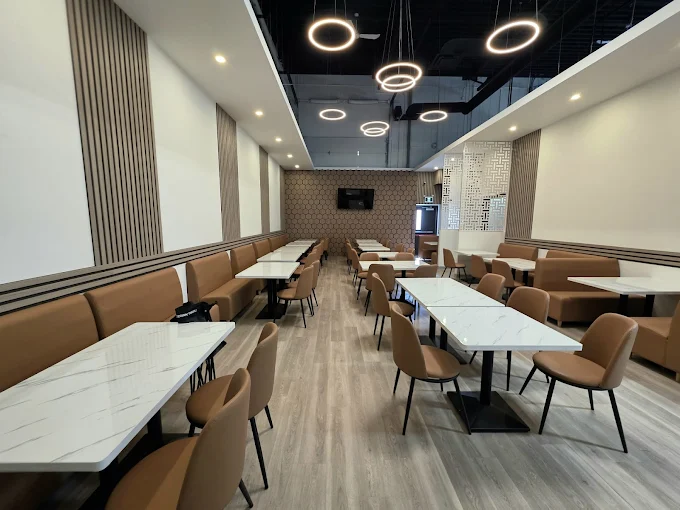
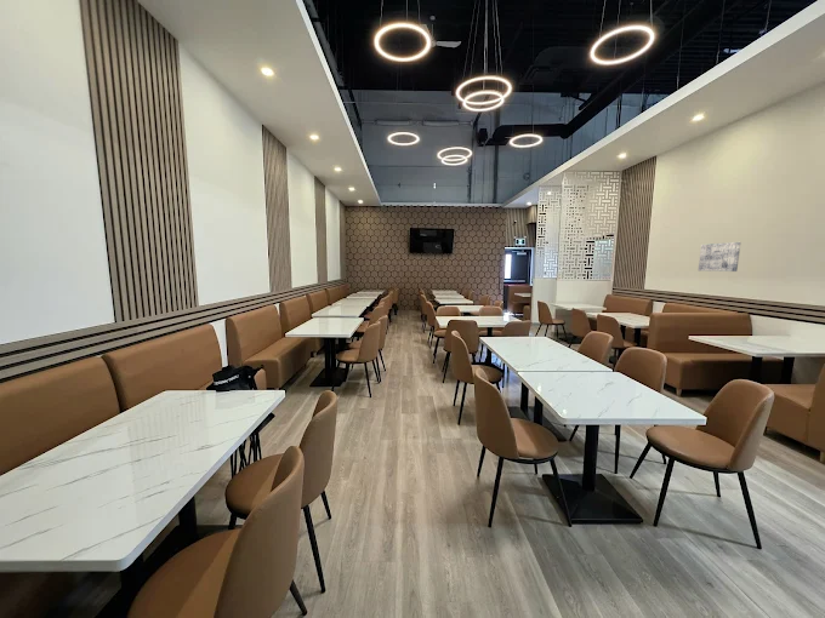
+ wall art (717, 257)
